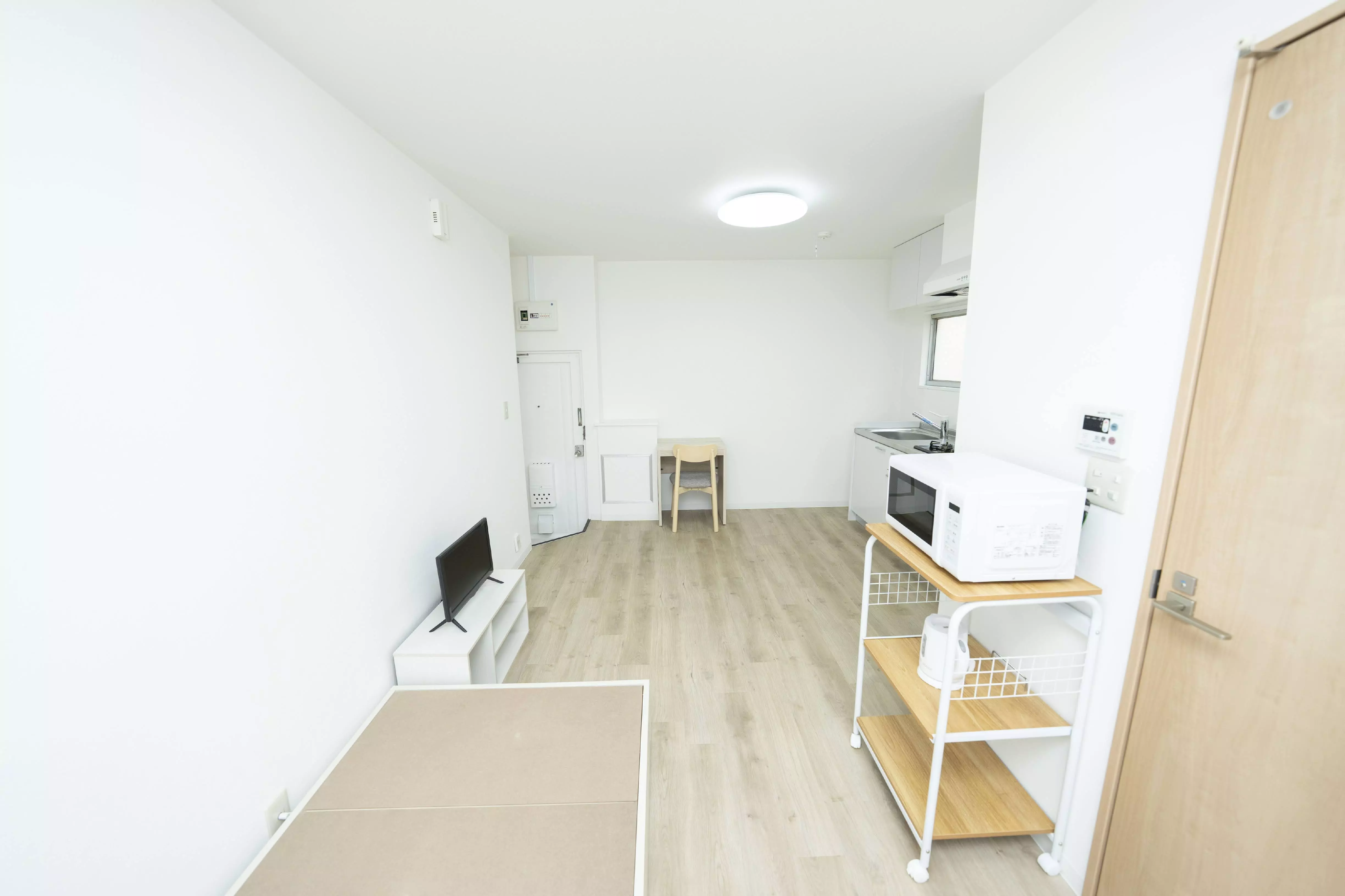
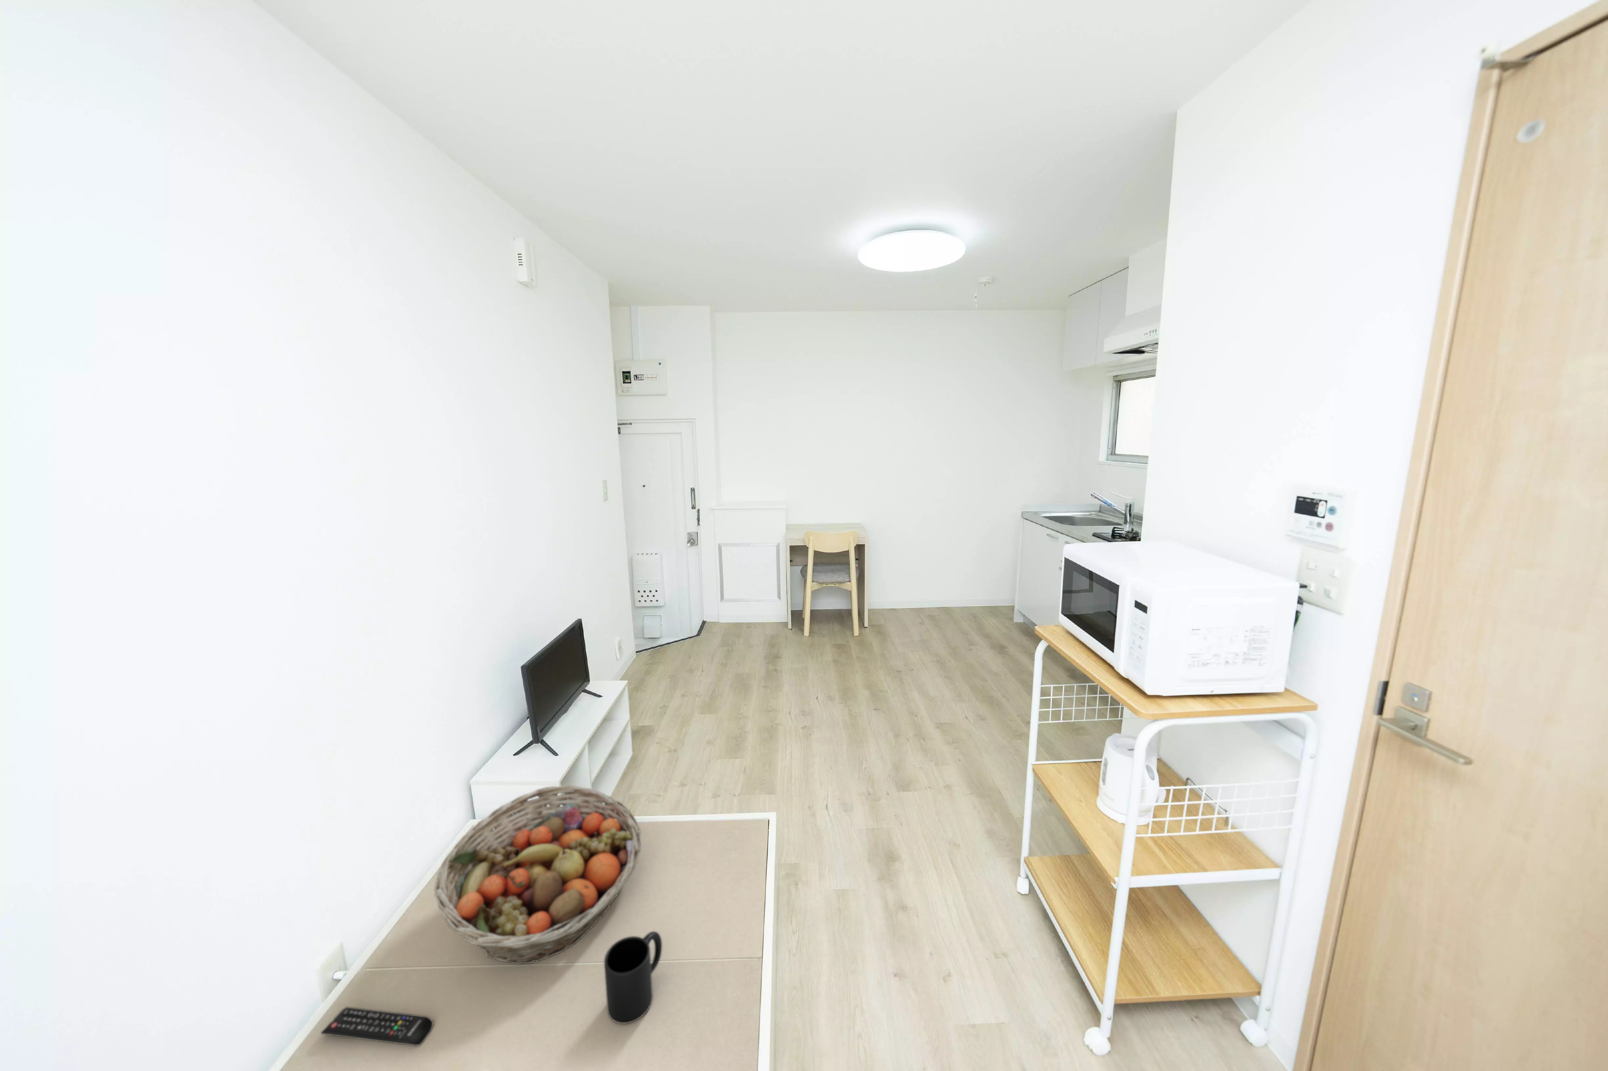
+ fruit basket (548, 868)
+ remote control (377, 1027)
+ mug (635, 972)
